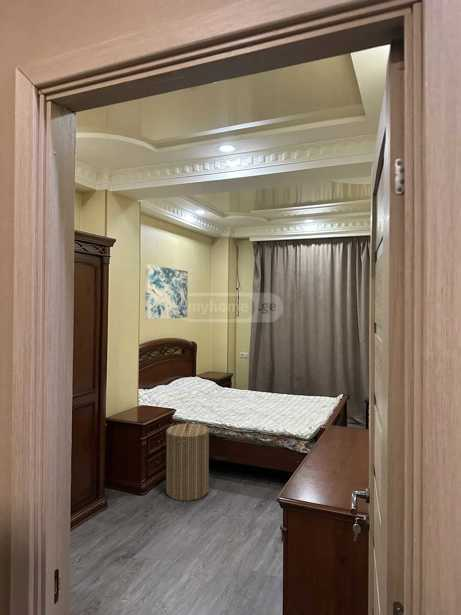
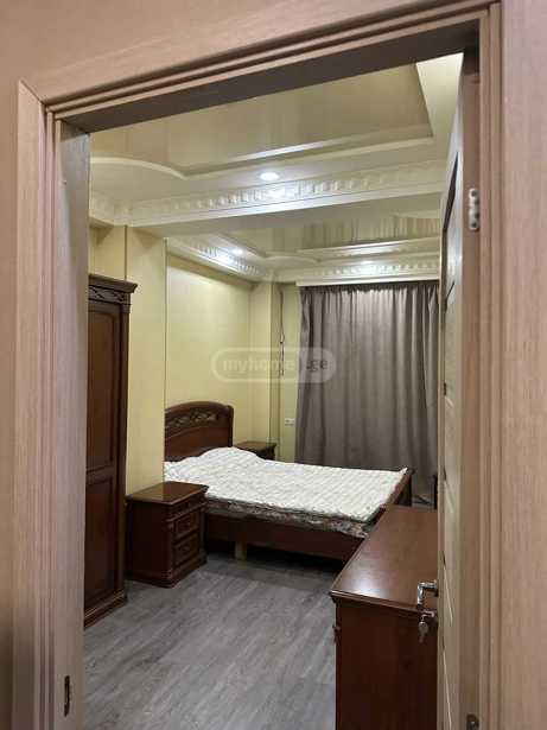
- laundry hamper (187, 455)
- wall art (167, 293)
